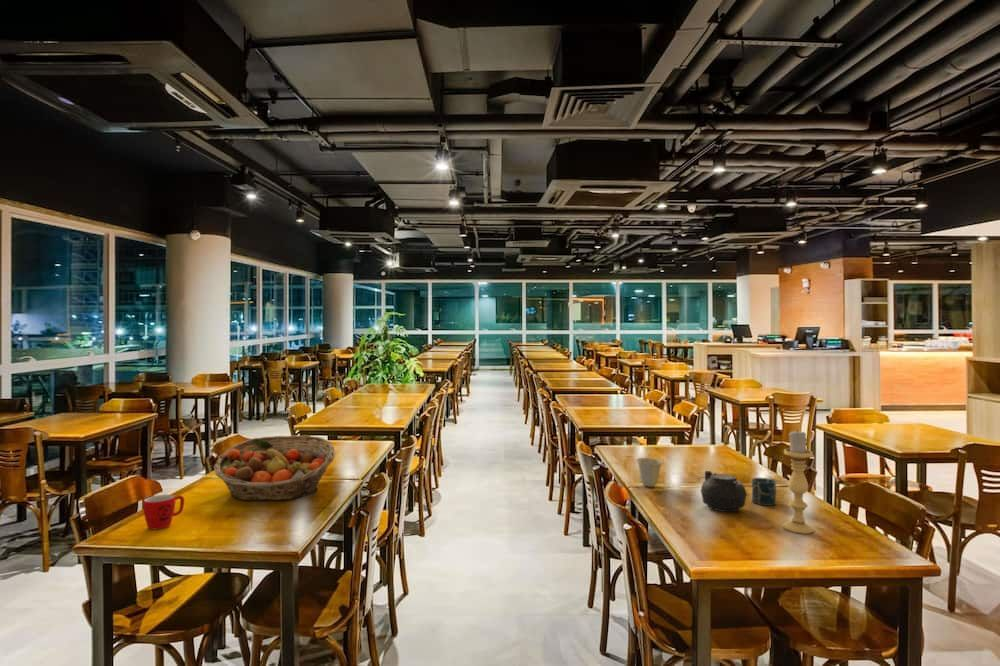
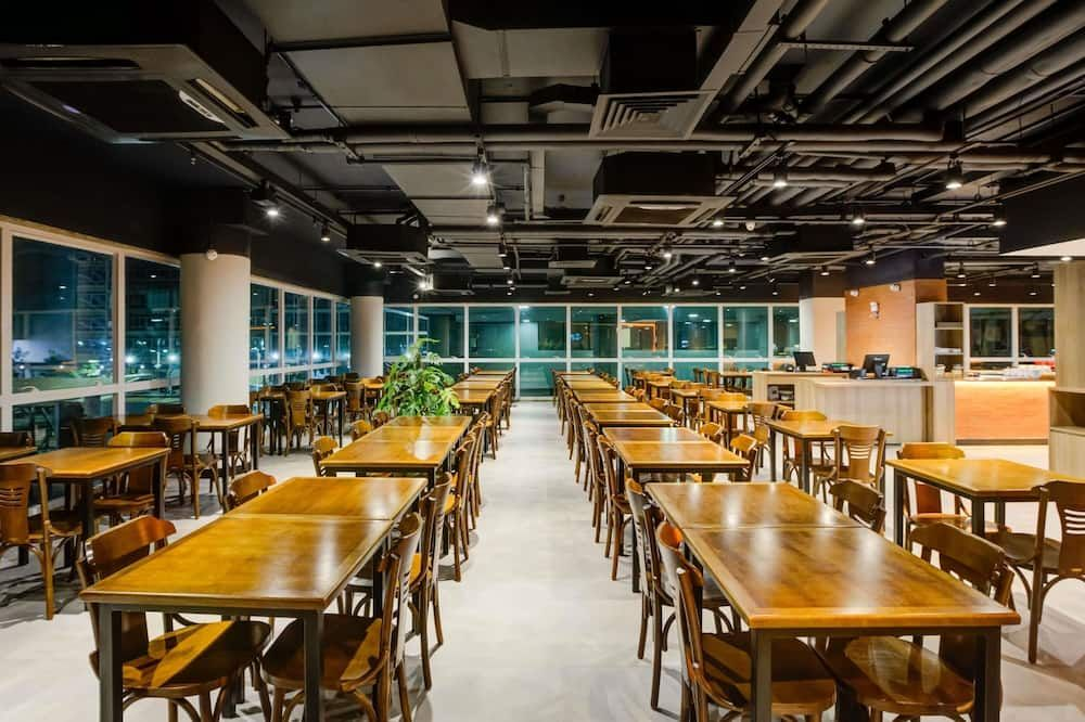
- cup (765, 492)
- mug (164, 511)
- candle holder (798, 479)
- teapot (720, 490)
- fruit basket (276, 466)
- cup (649, 472)
